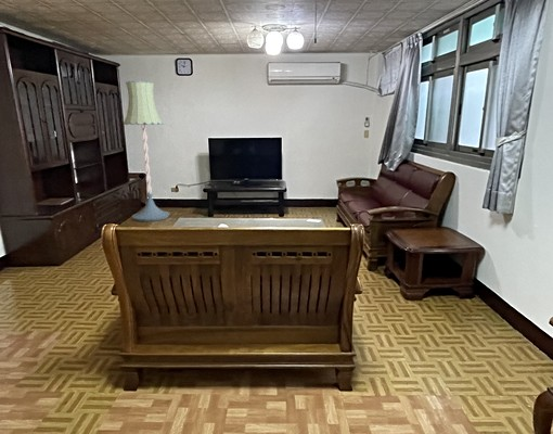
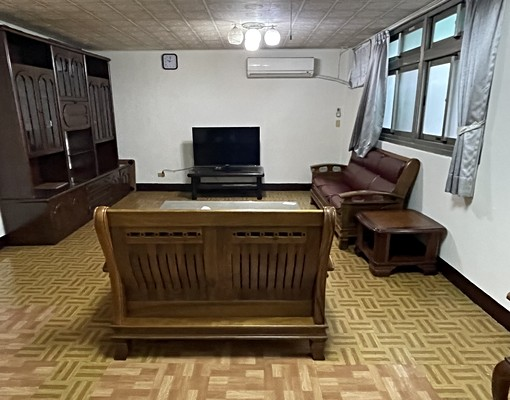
- floor lamp (145, 151)
